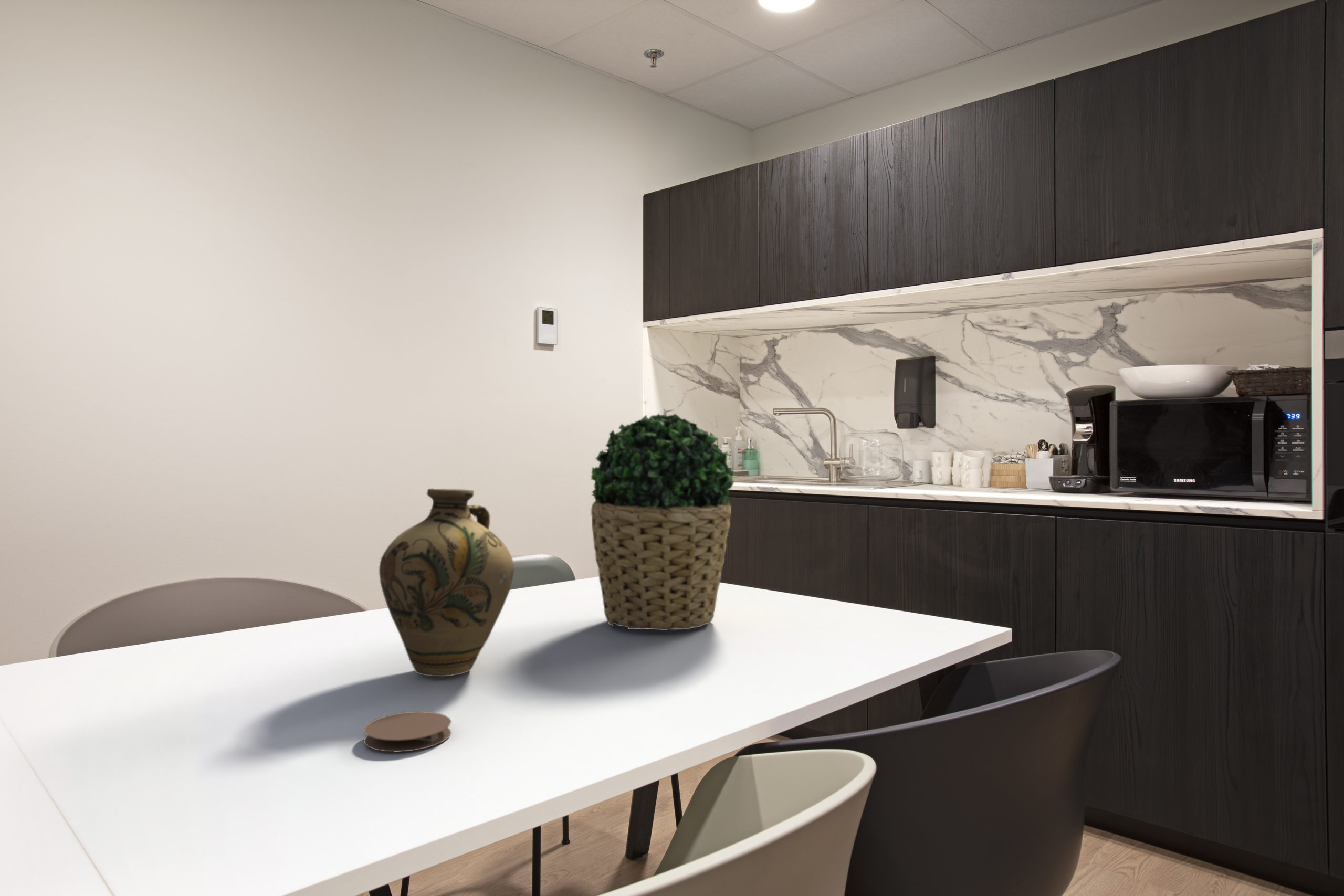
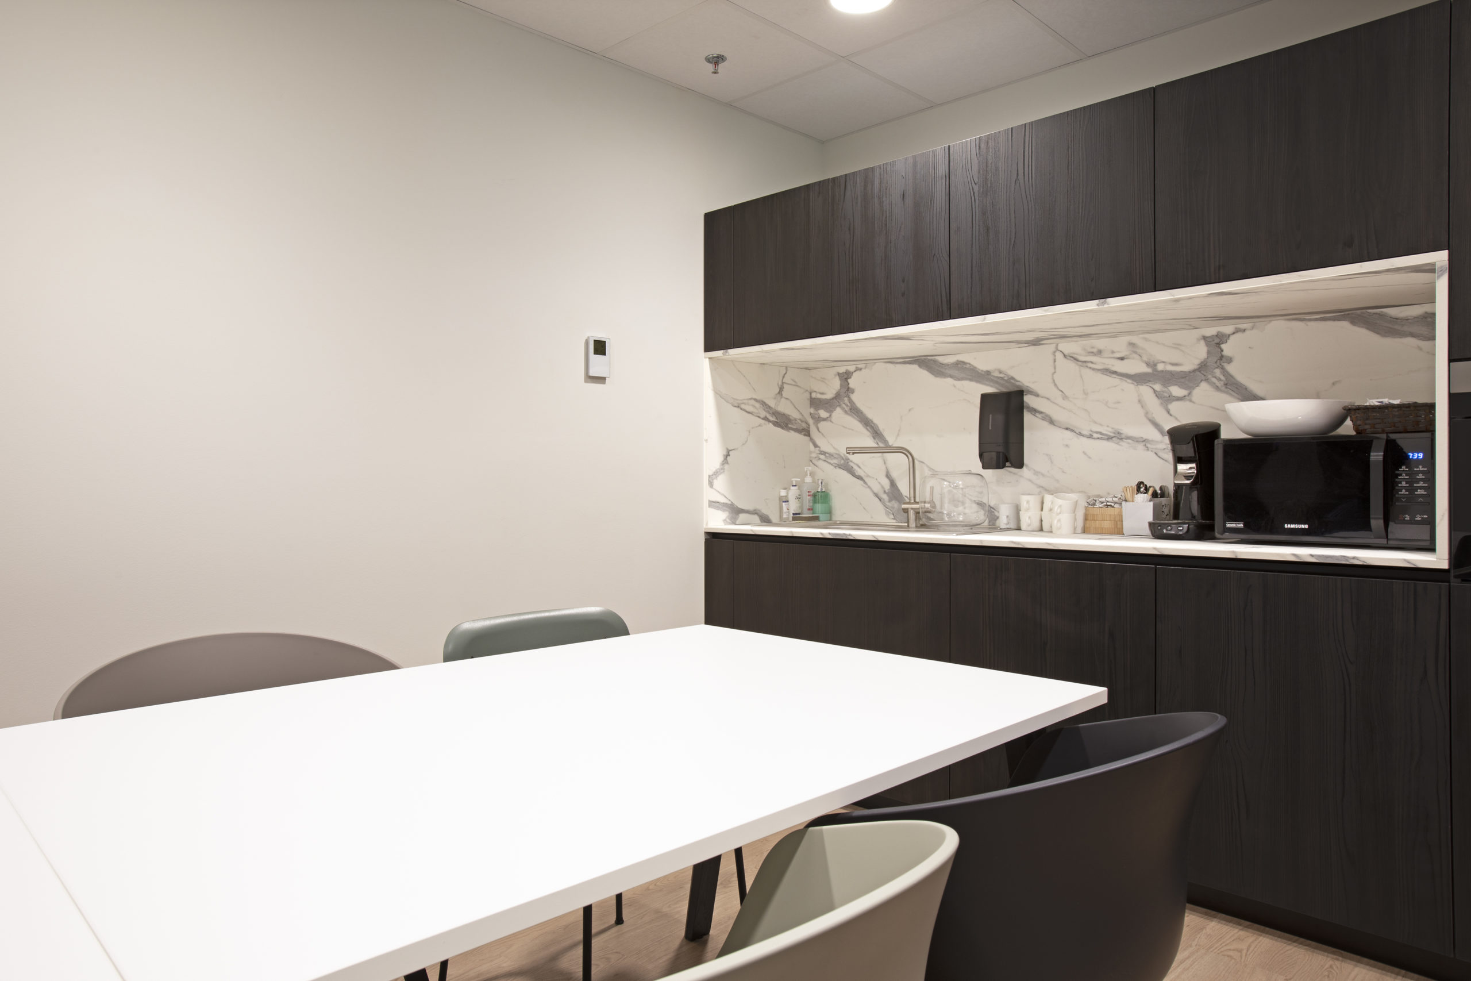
- jug (448, 579)
- potted plant (660, 518)
- coaster (408, 730)
